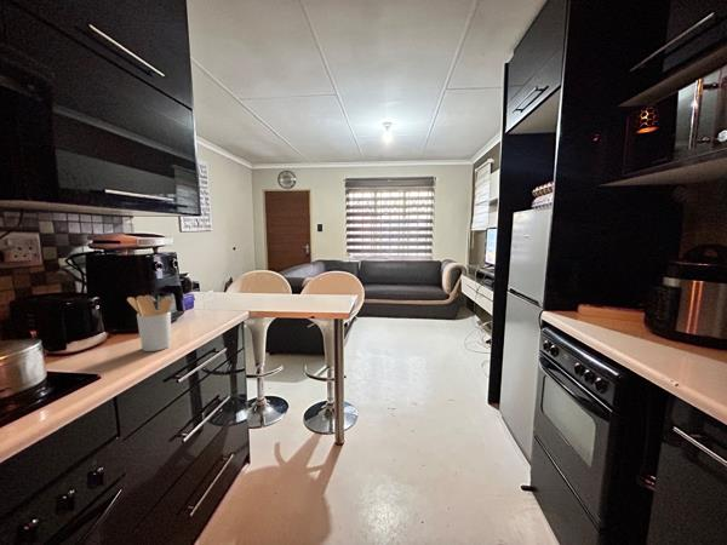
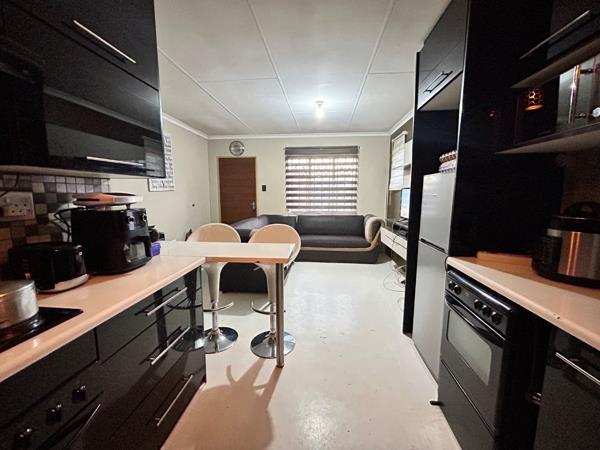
- utensil holder (149, 321)
